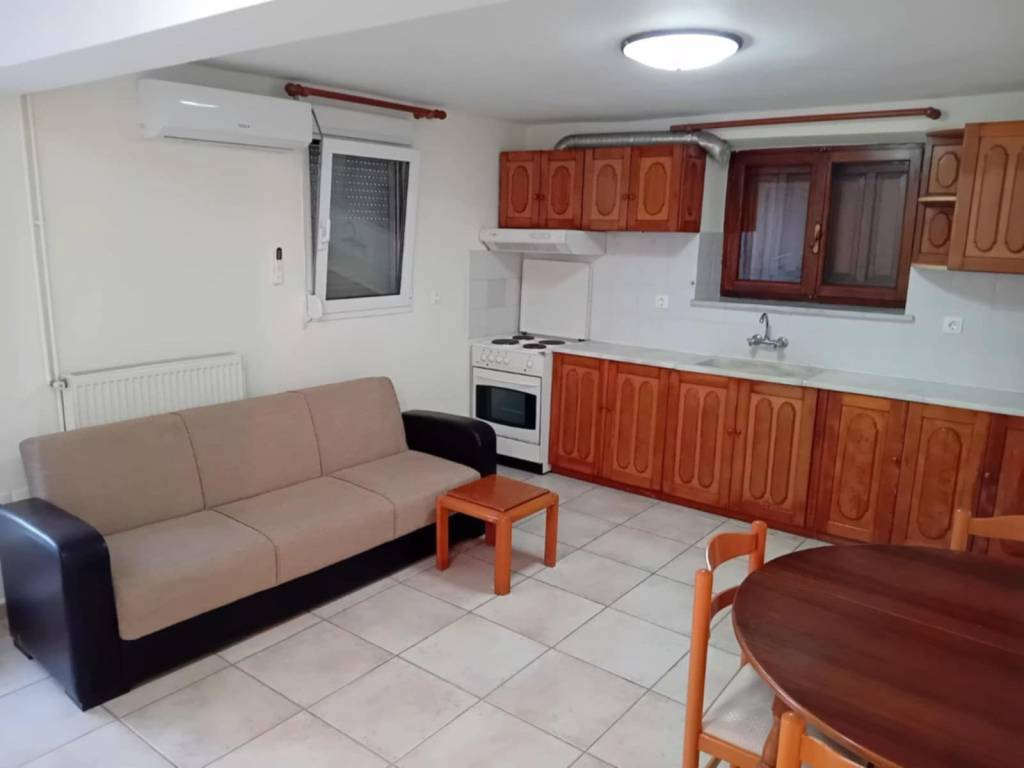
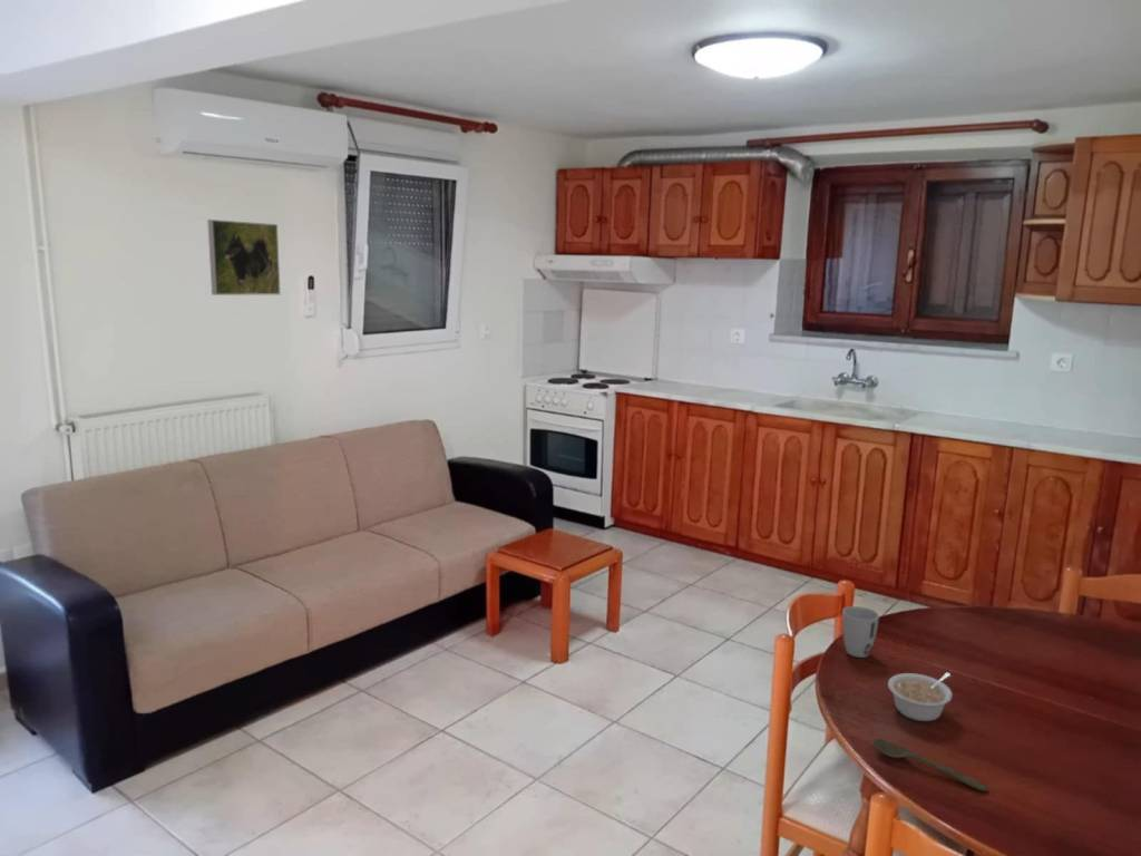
+ cup (859, 632)
+ spoon (929, 763)
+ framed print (245, 259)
+ legume (918, 696)
